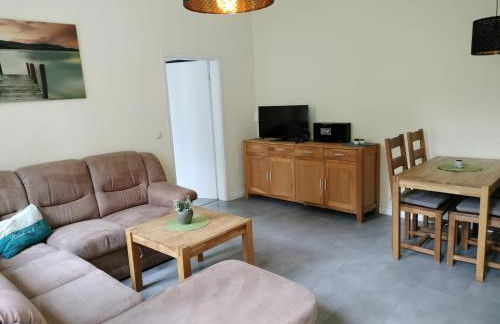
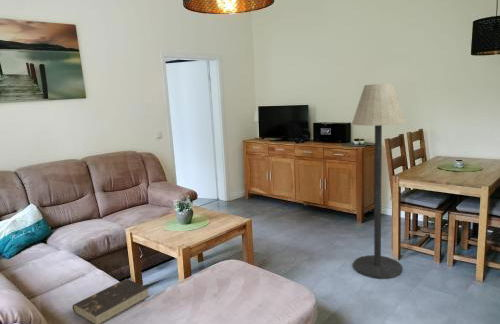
+ floor lamp (377, 179)
+ book (112, 299)
